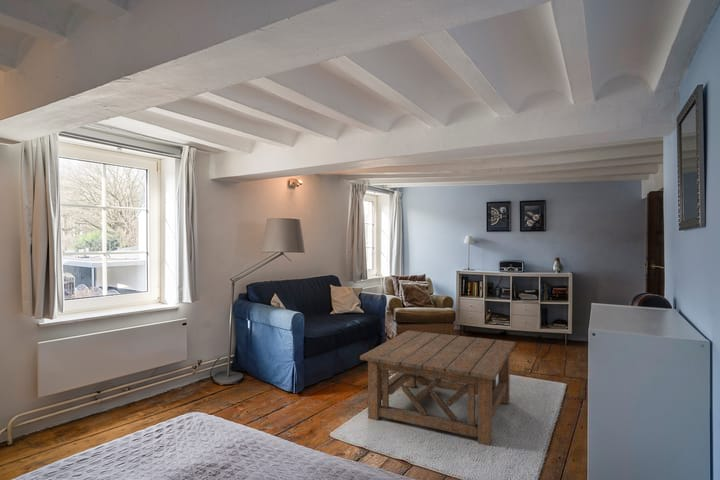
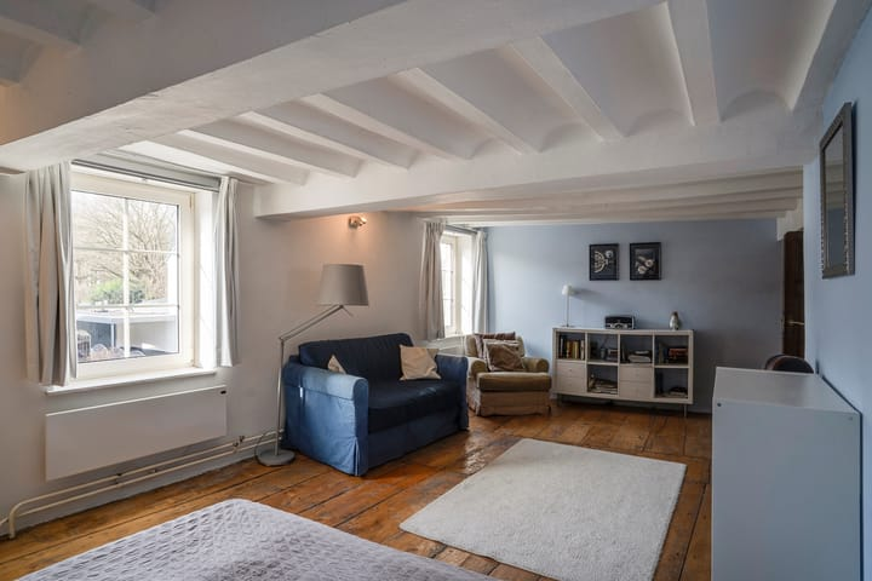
- coffee table (442, 378)
